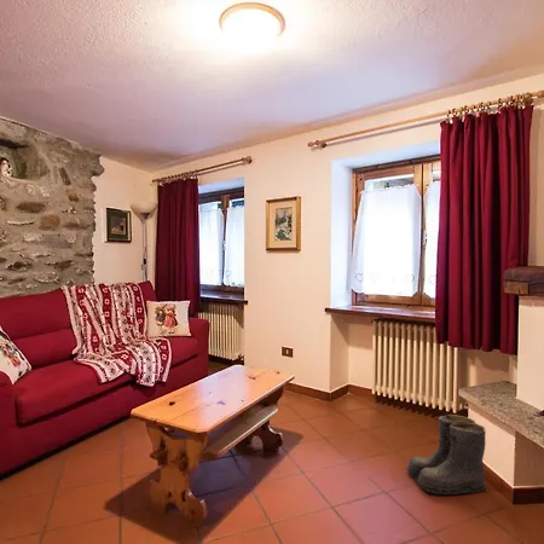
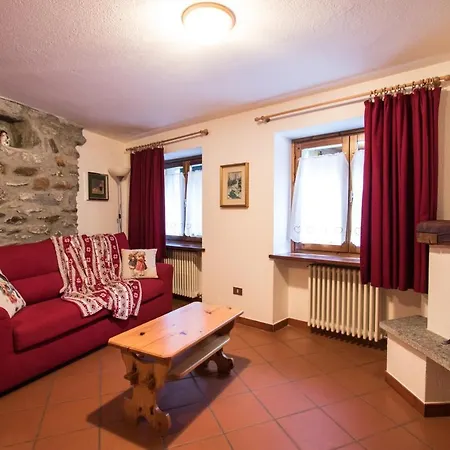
- boots (445, 451)
